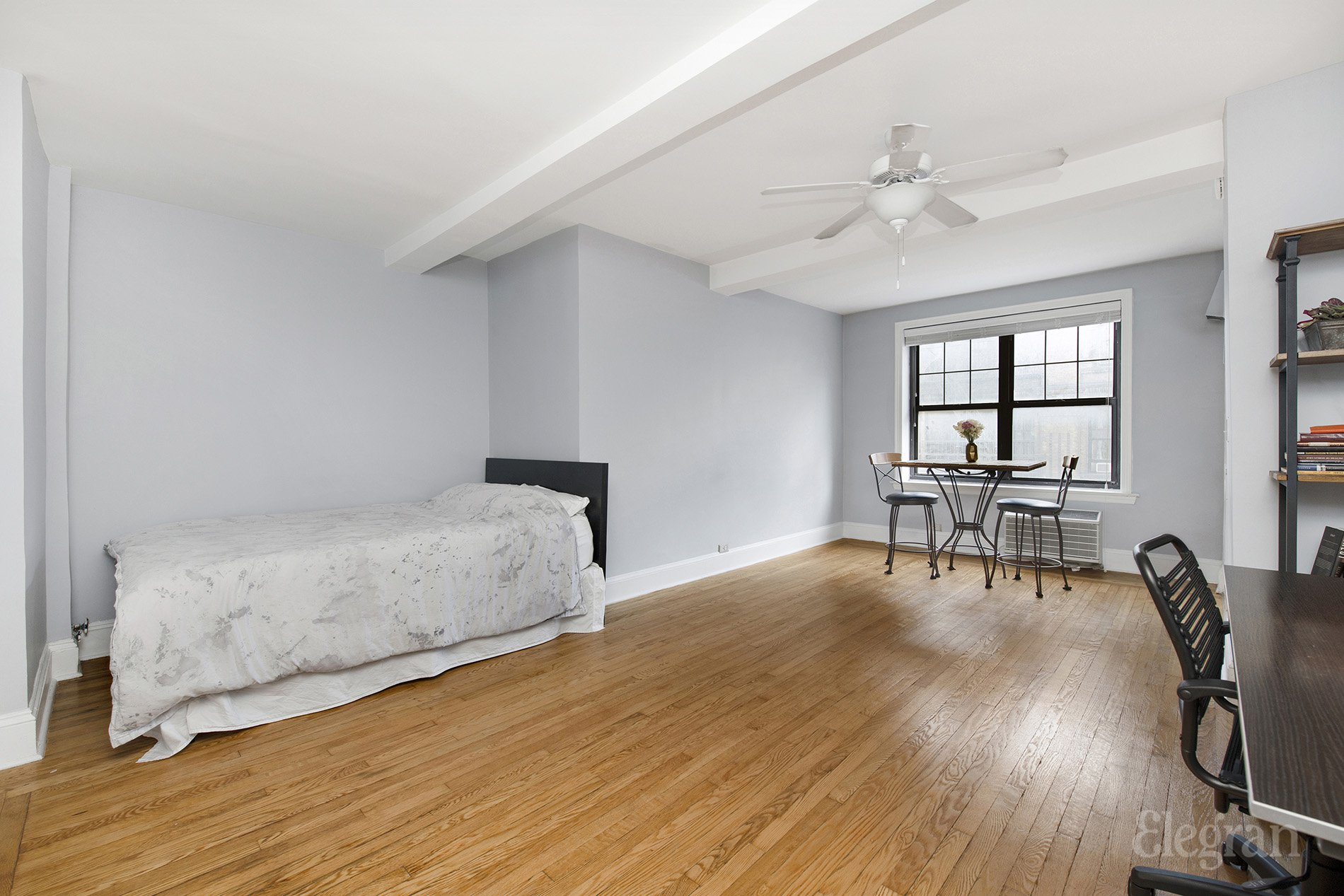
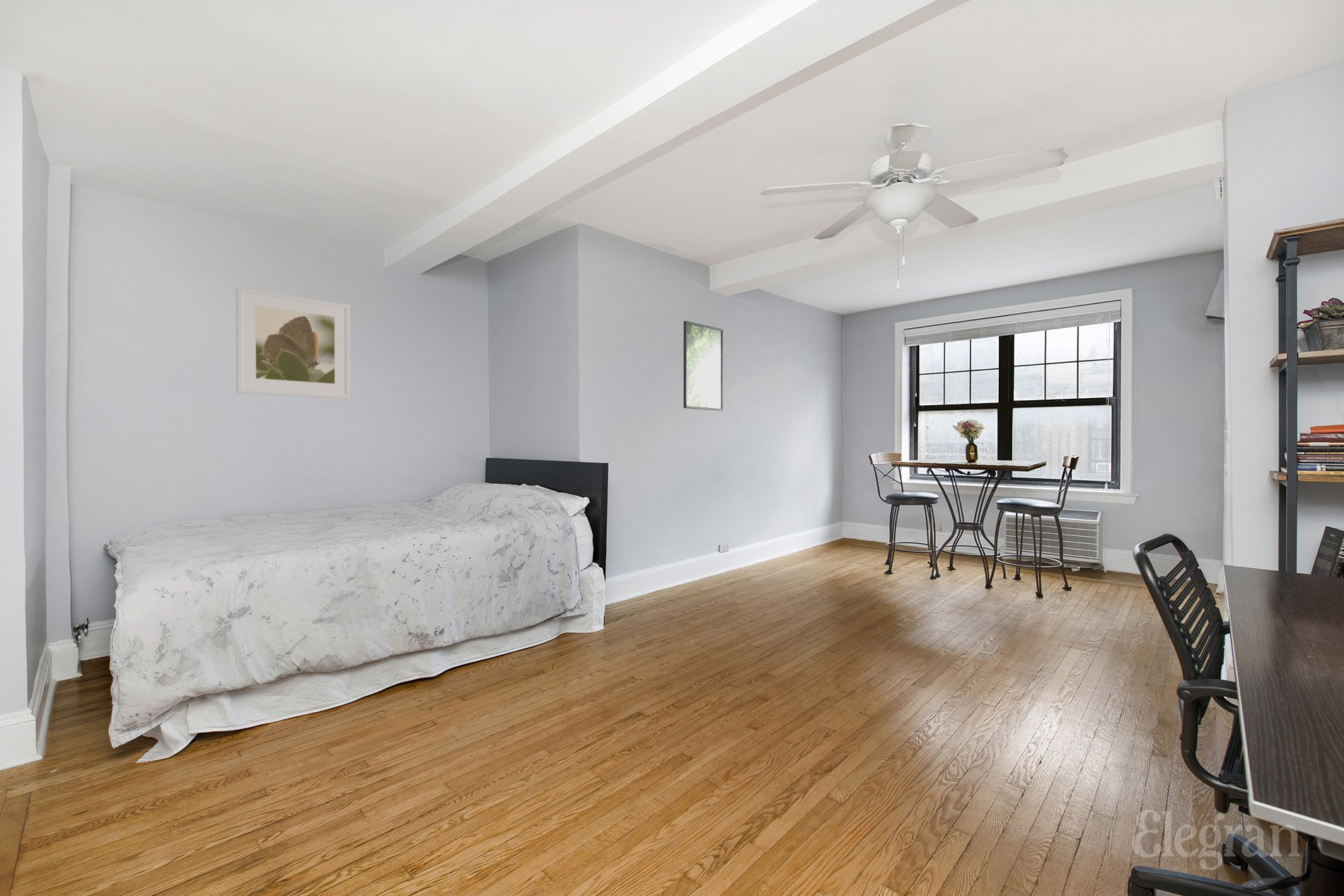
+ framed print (296, 346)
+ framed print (704, 367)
